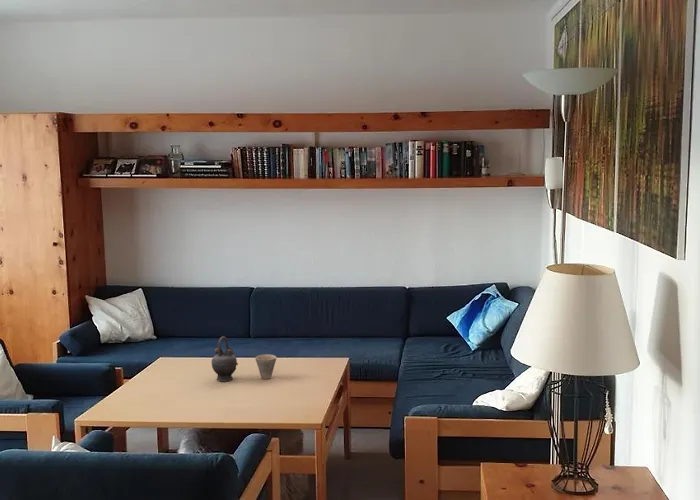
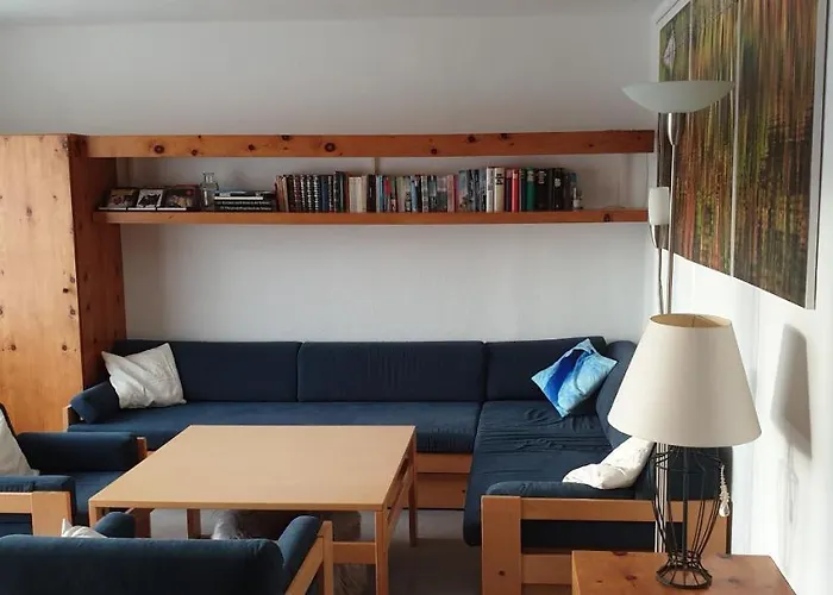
- cup (266, 367)
- teapot (225, 357)
